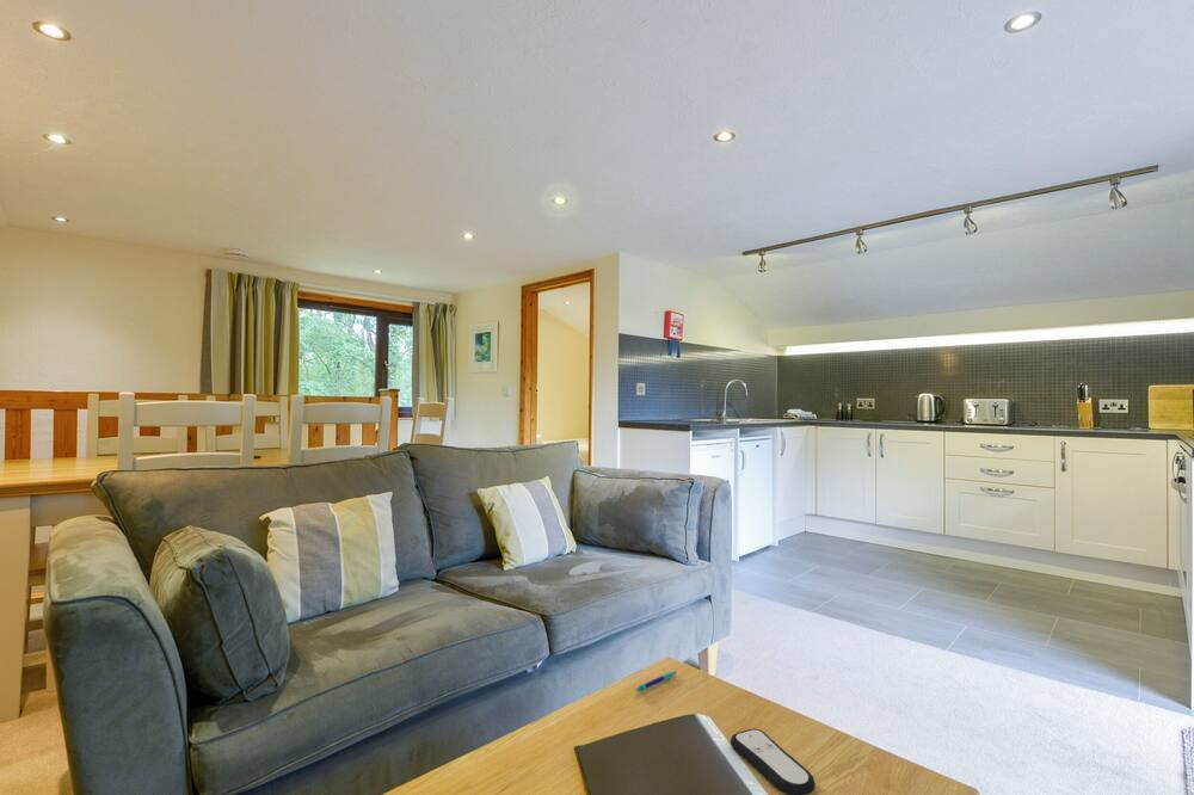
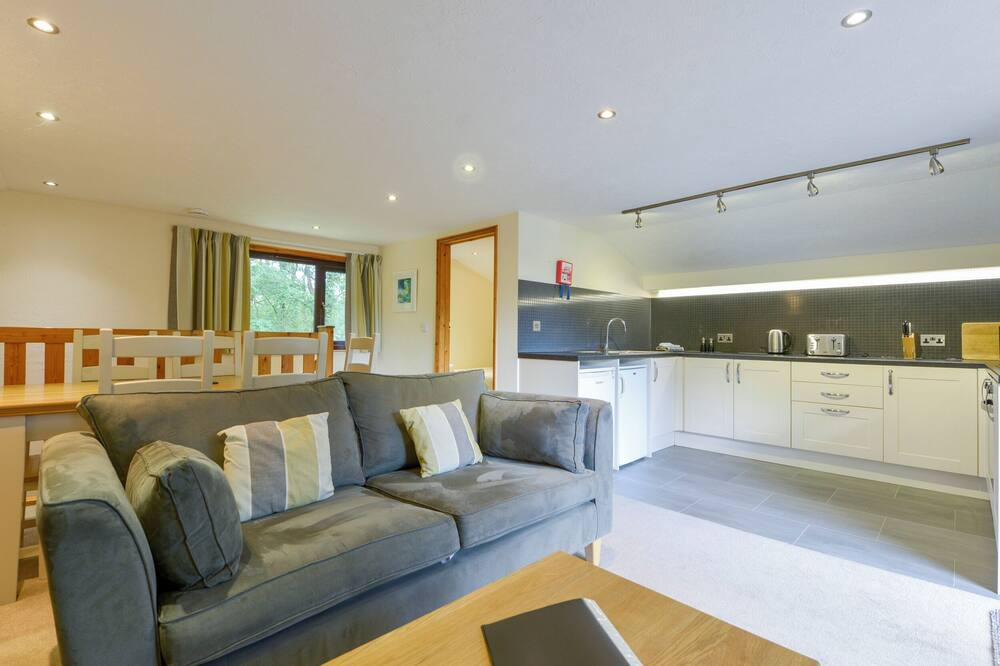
- remote control (771, 759)
- pen (658, 679)
